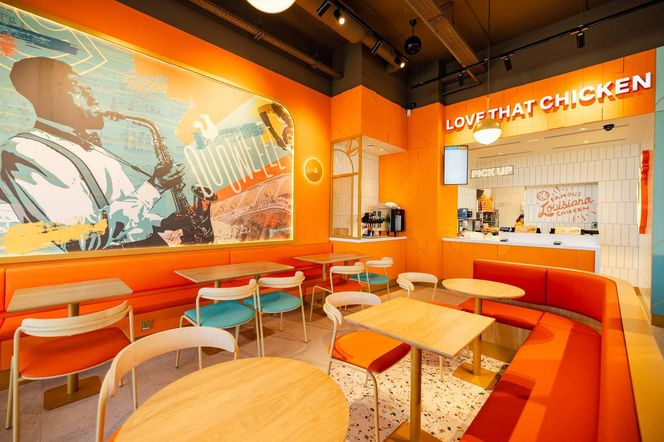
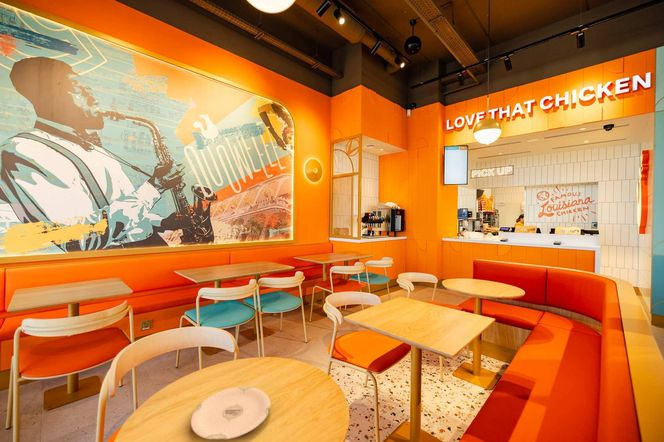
+ plate (232, 412)
